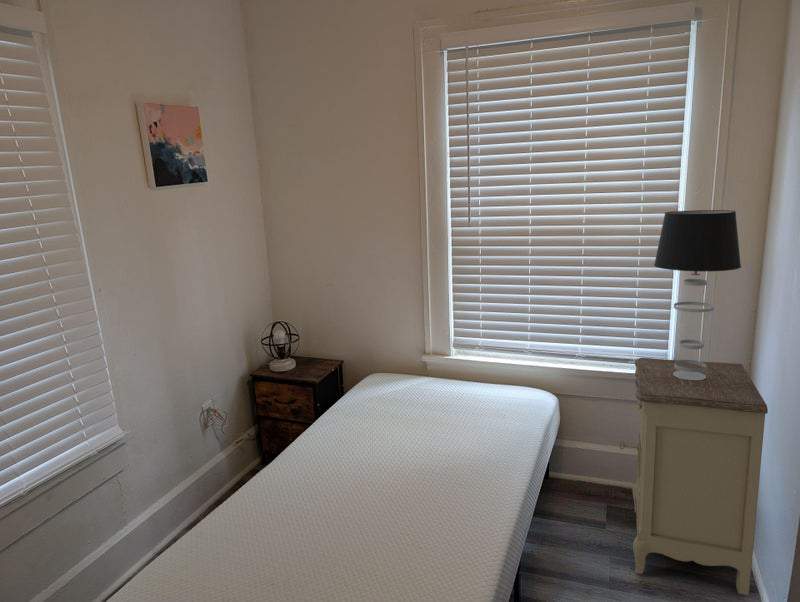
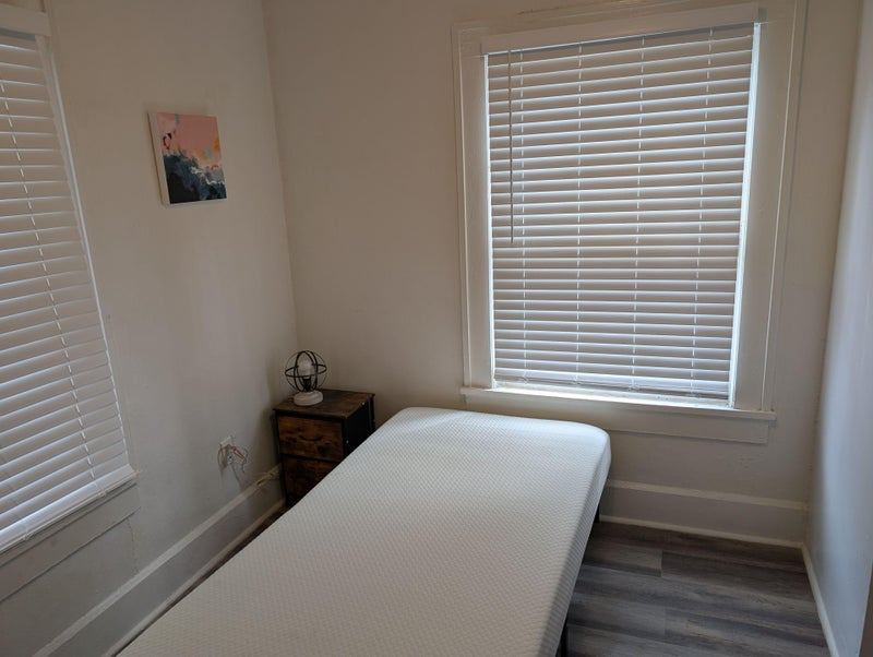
- nightstand (679, 464)
- table lamp (694, 302)
